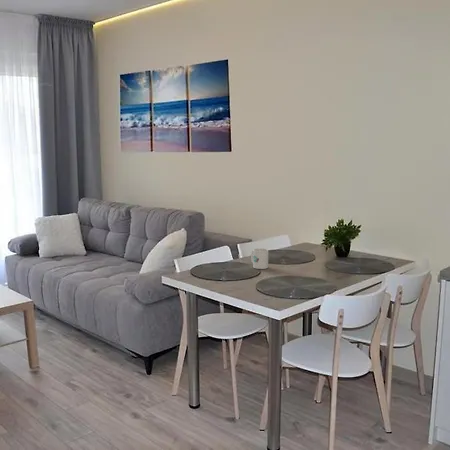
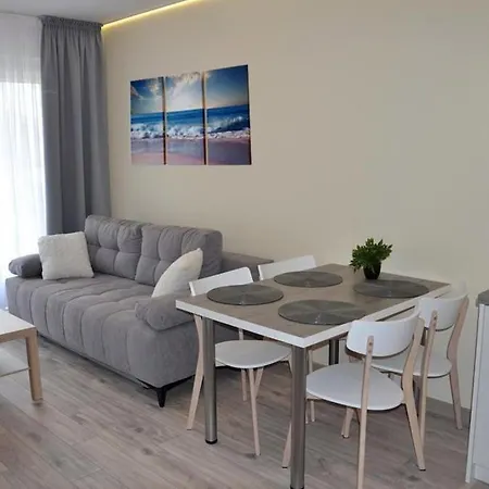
- mug (258, 257)
